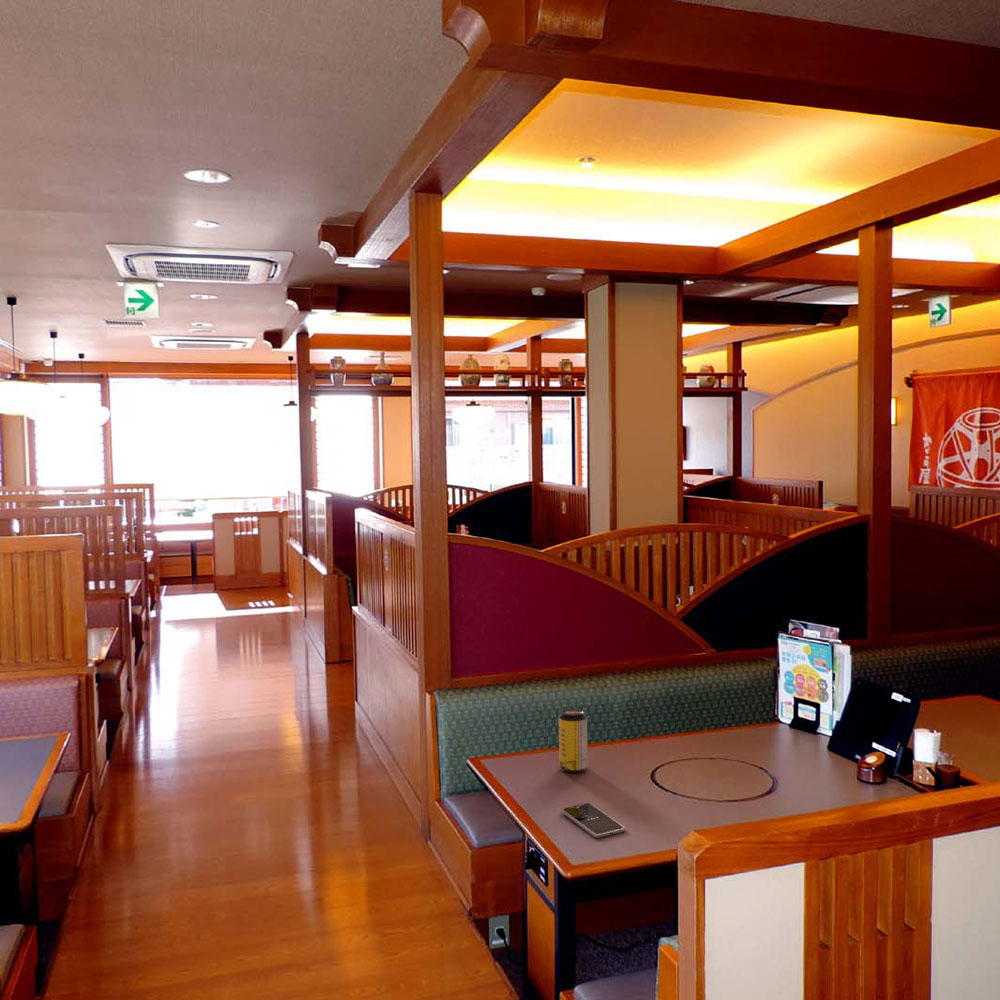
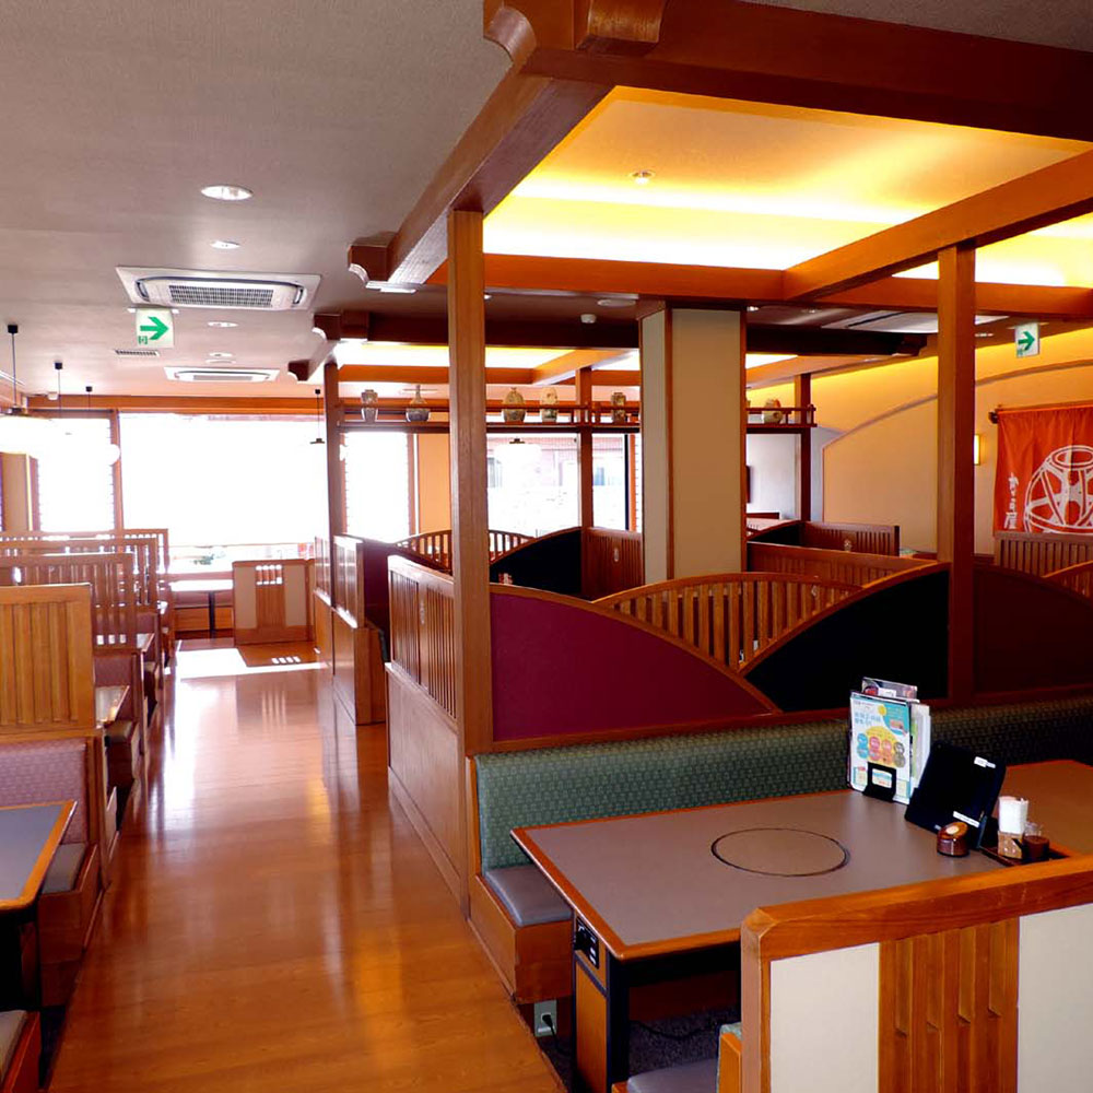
- smartphone (592, 819)
- beverage can (573, 740)
